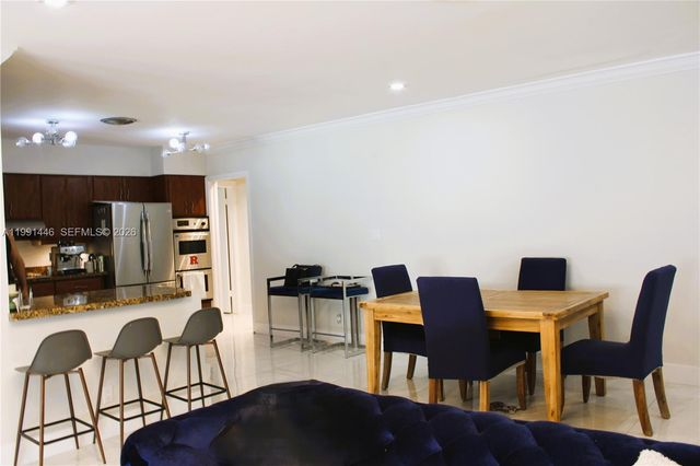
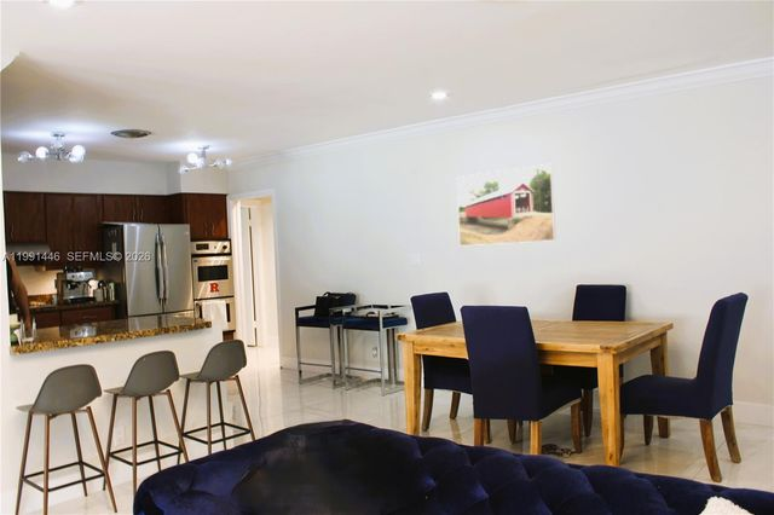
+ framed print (503, 207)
